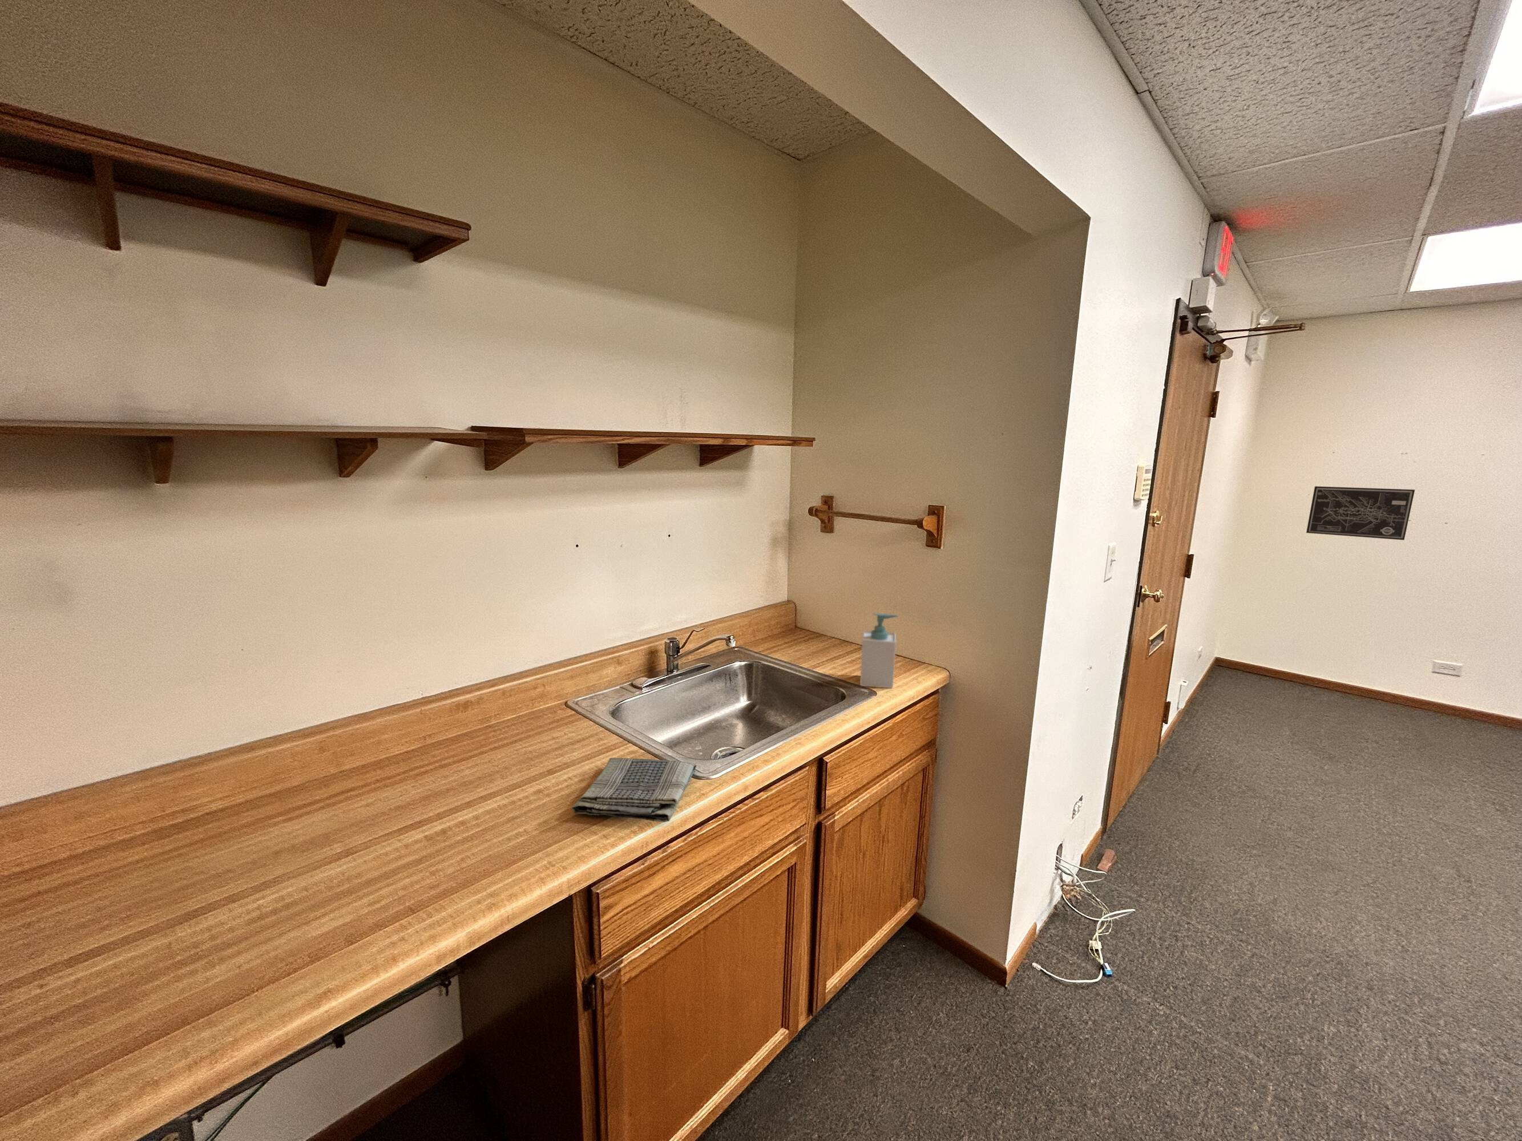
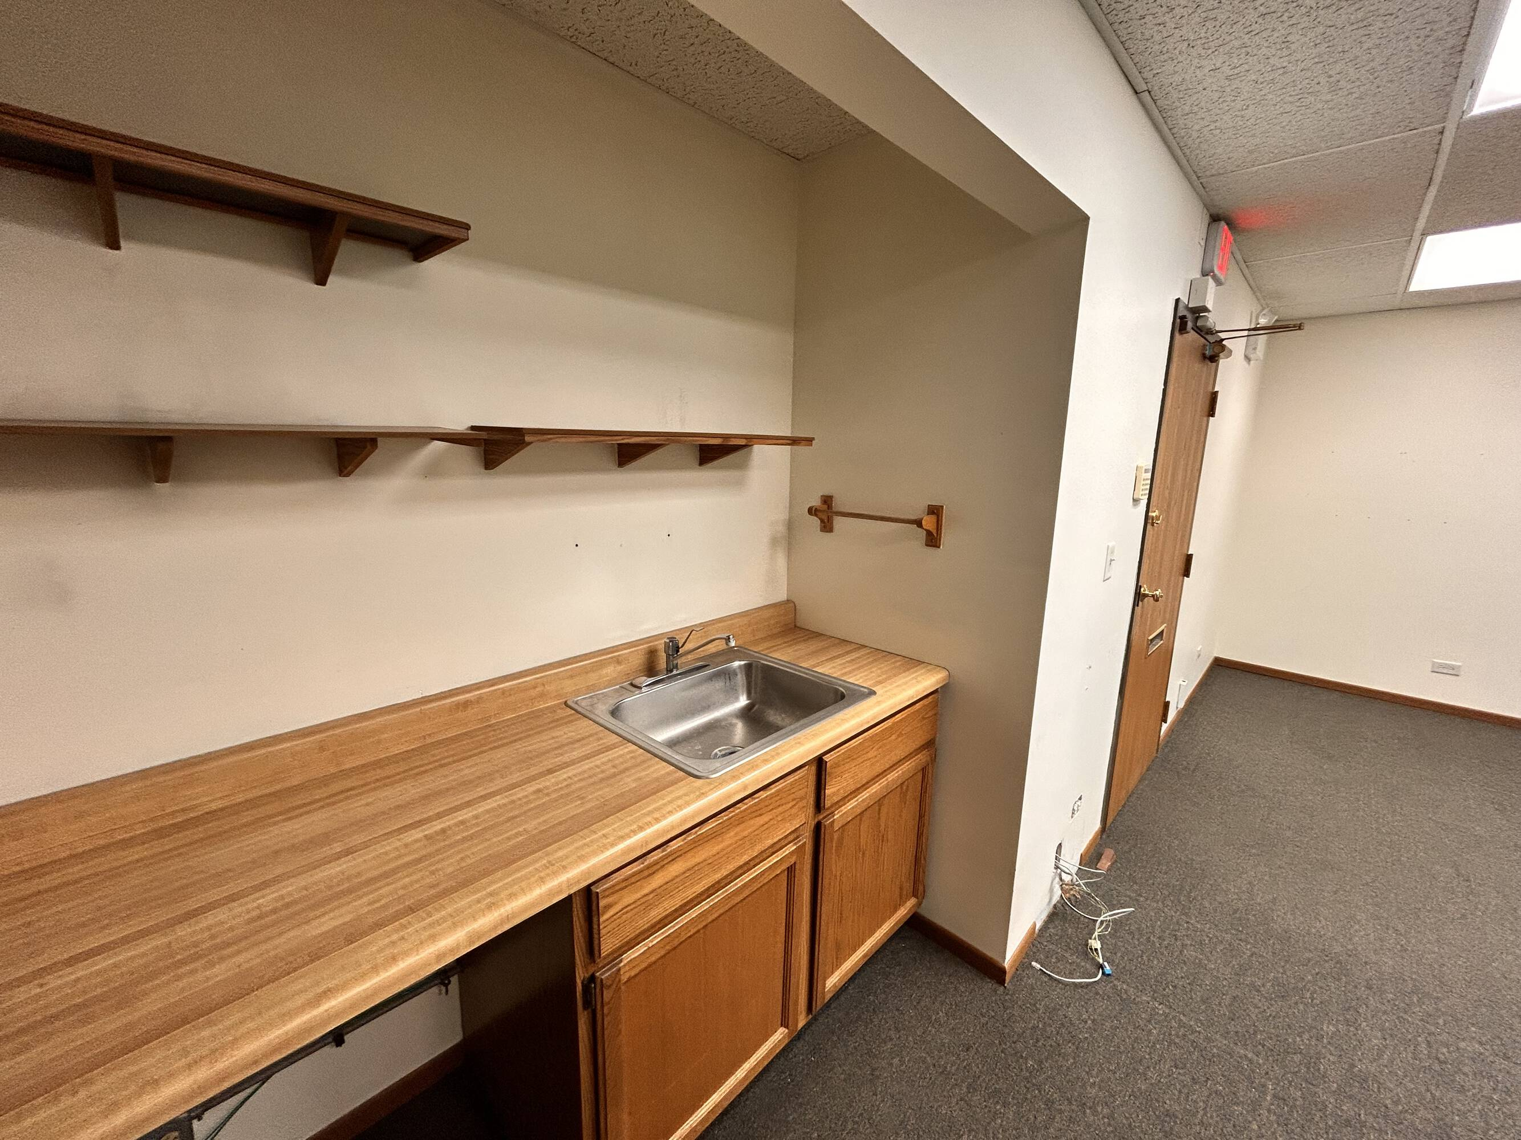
- wall art (1358, 512)
- dish towel (638, 784)
- soap bottle (878, 648)
